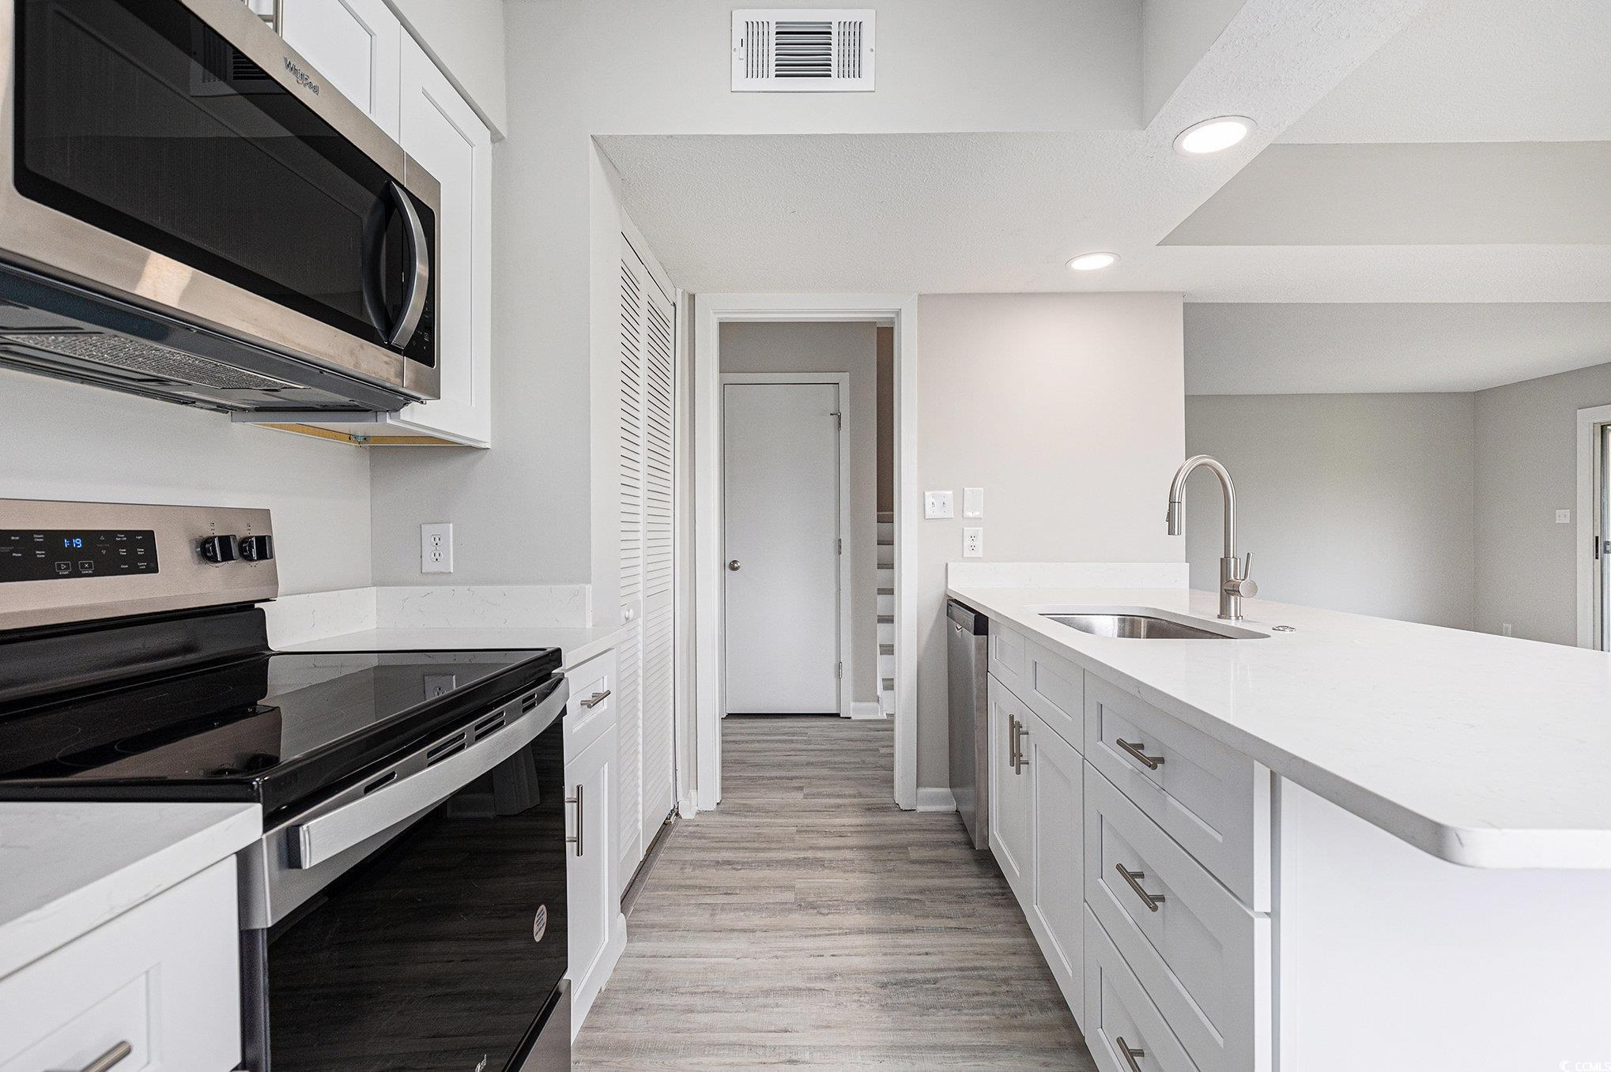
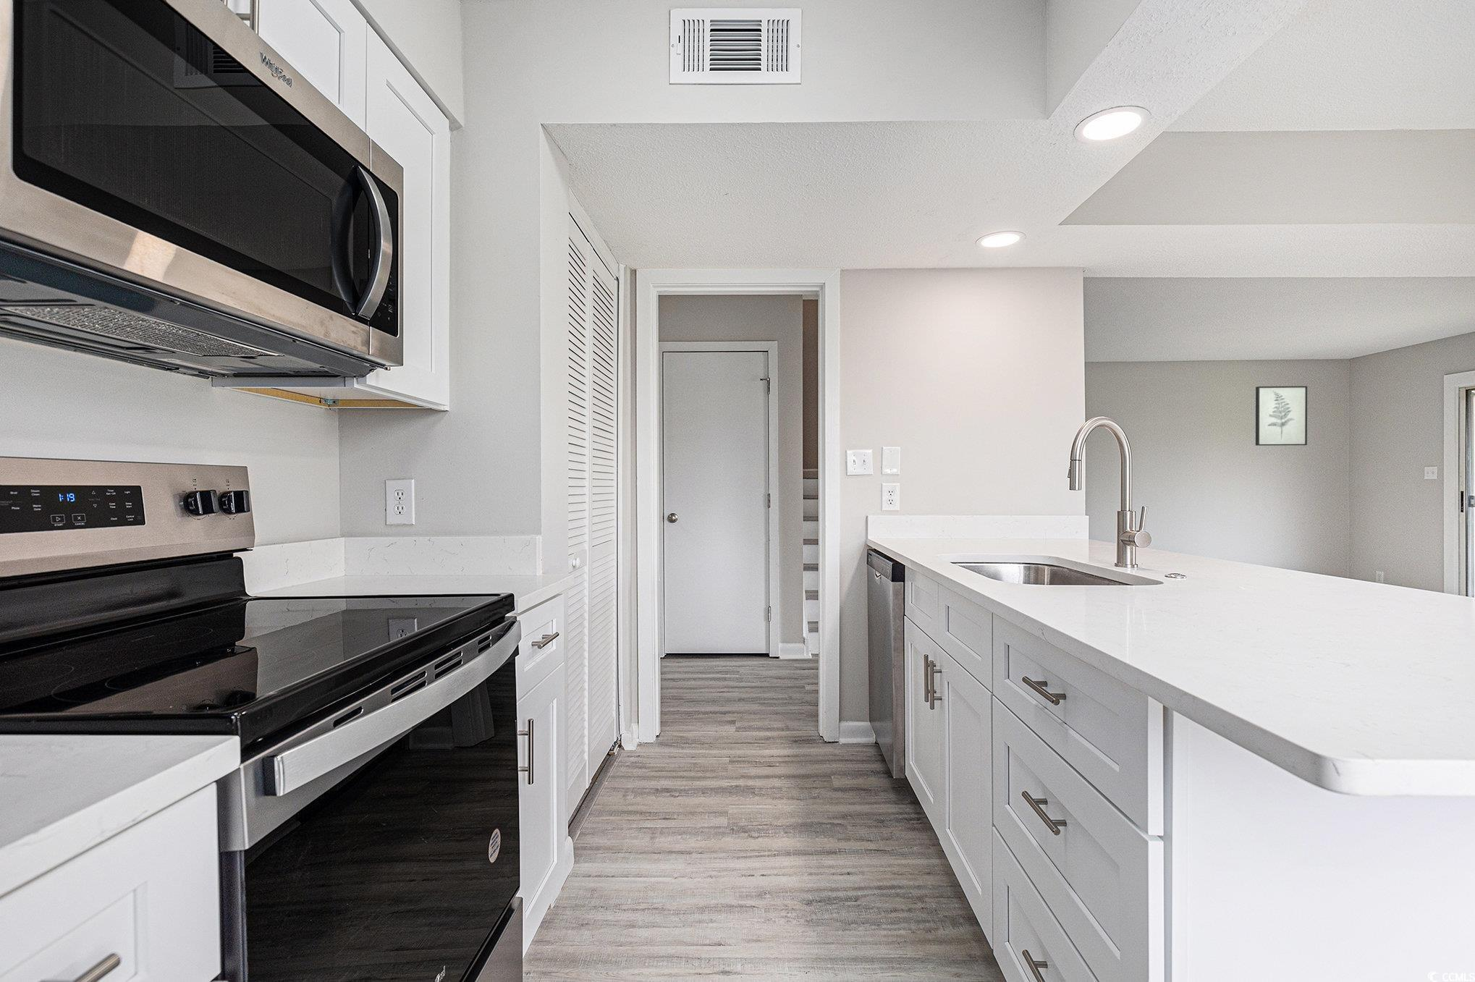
+ wall art (1281, 415)
